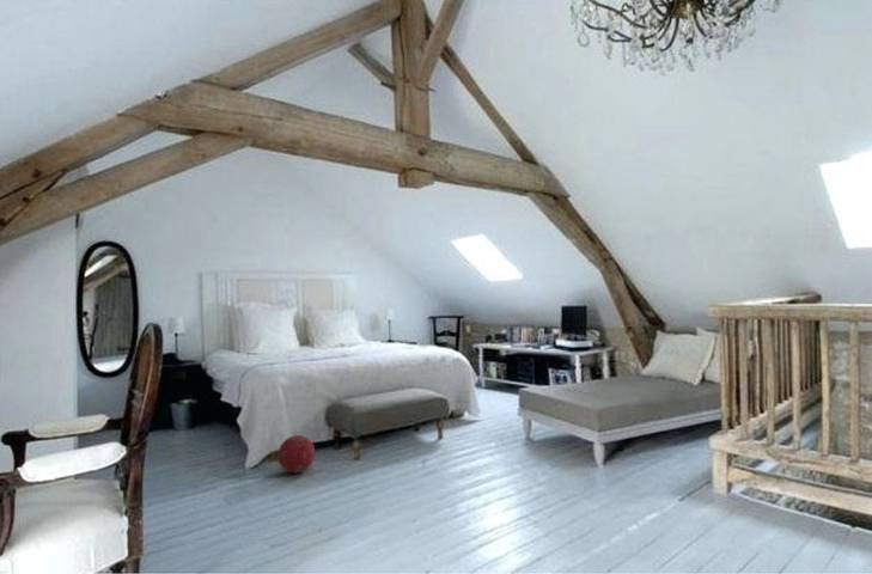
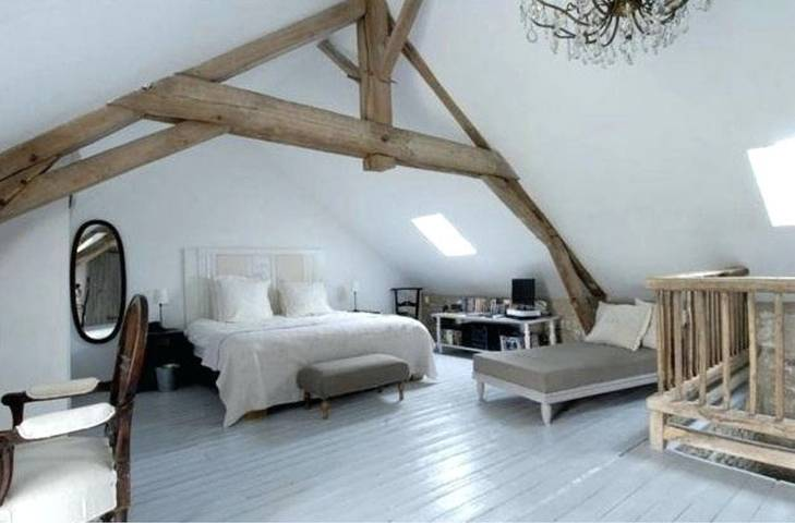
- ball (297, 453)
